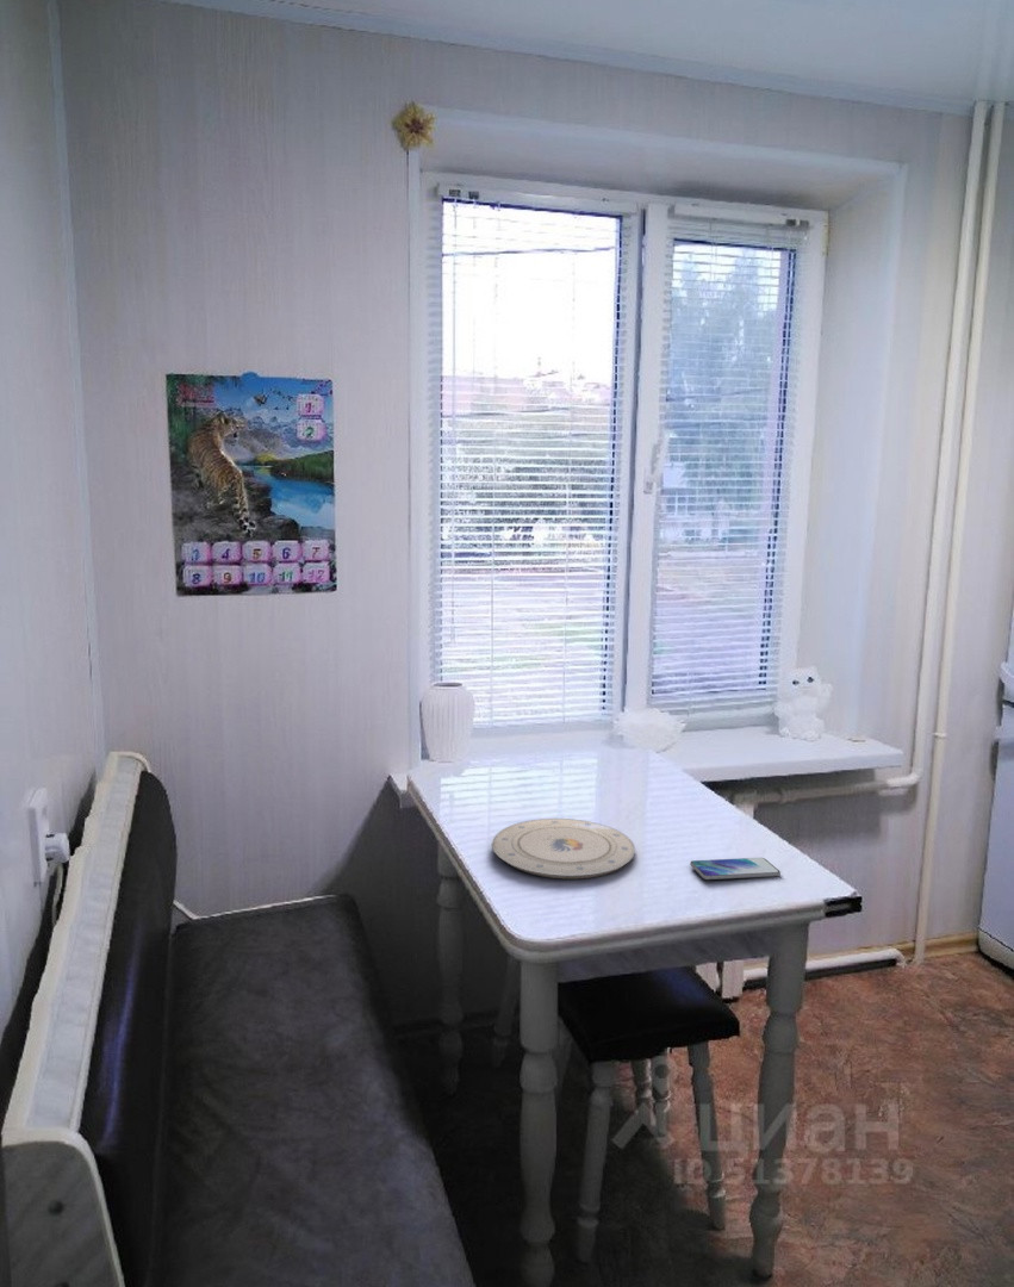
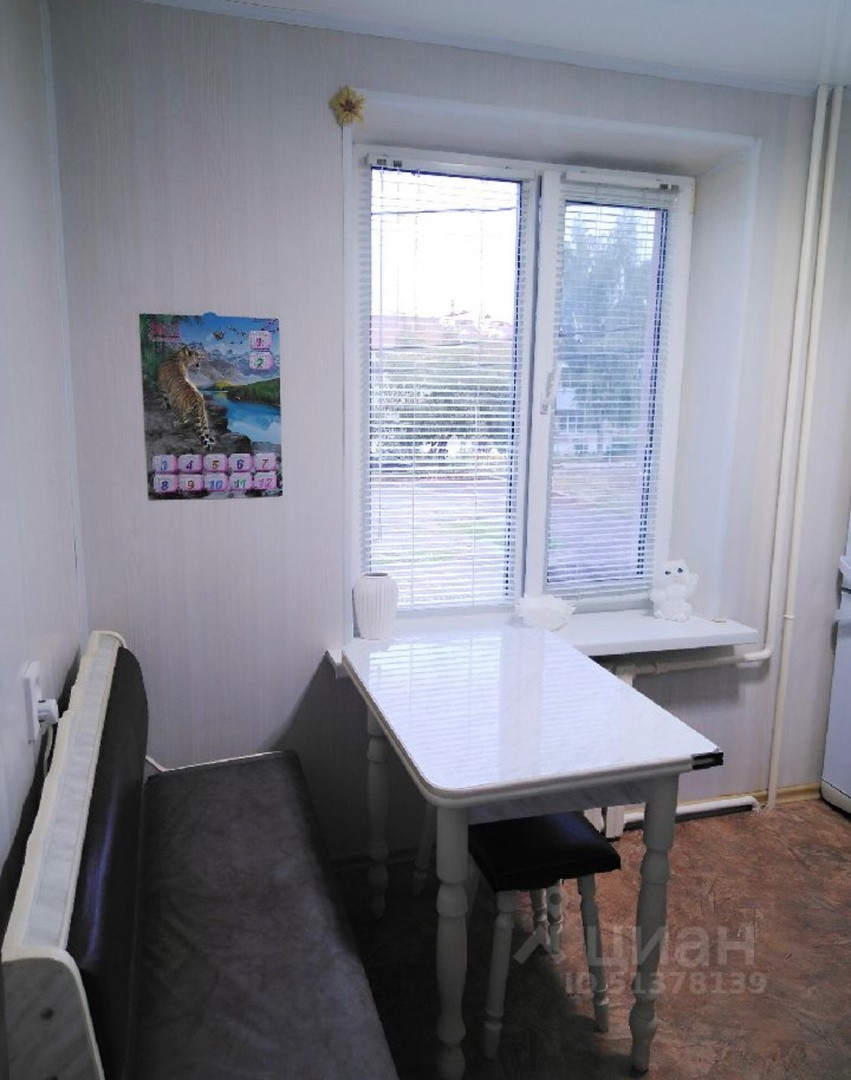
- smartphone (734, 868)
- plate (562, 847)
